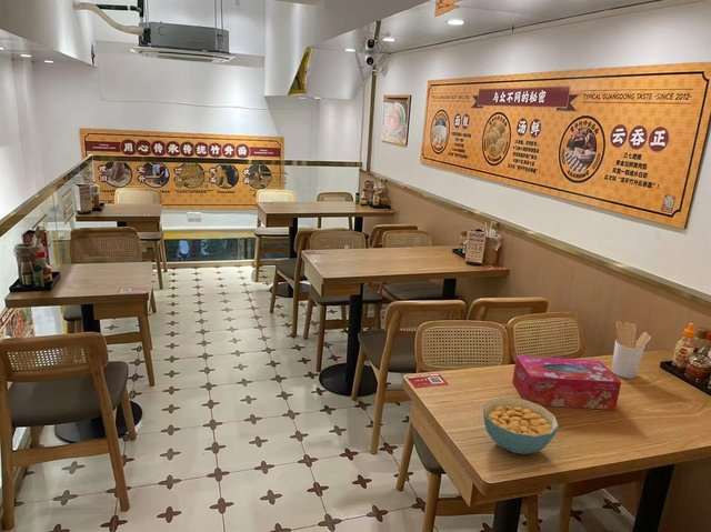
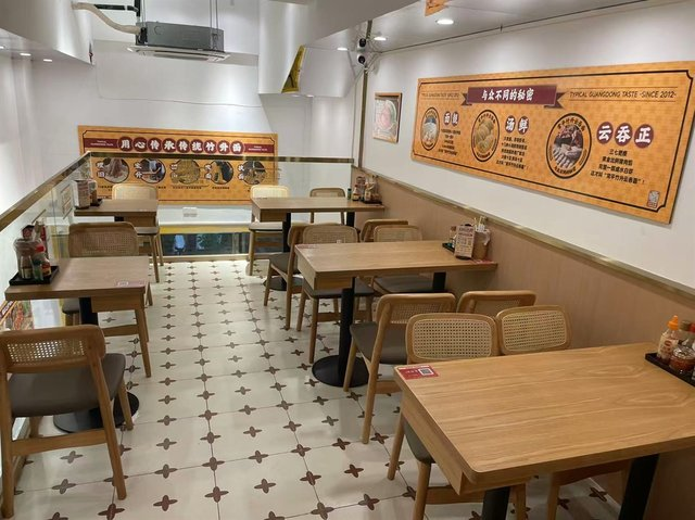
- tissue box (563, 381)
- utensil holder (625, 348)
- cereal bowl (517, 431)
